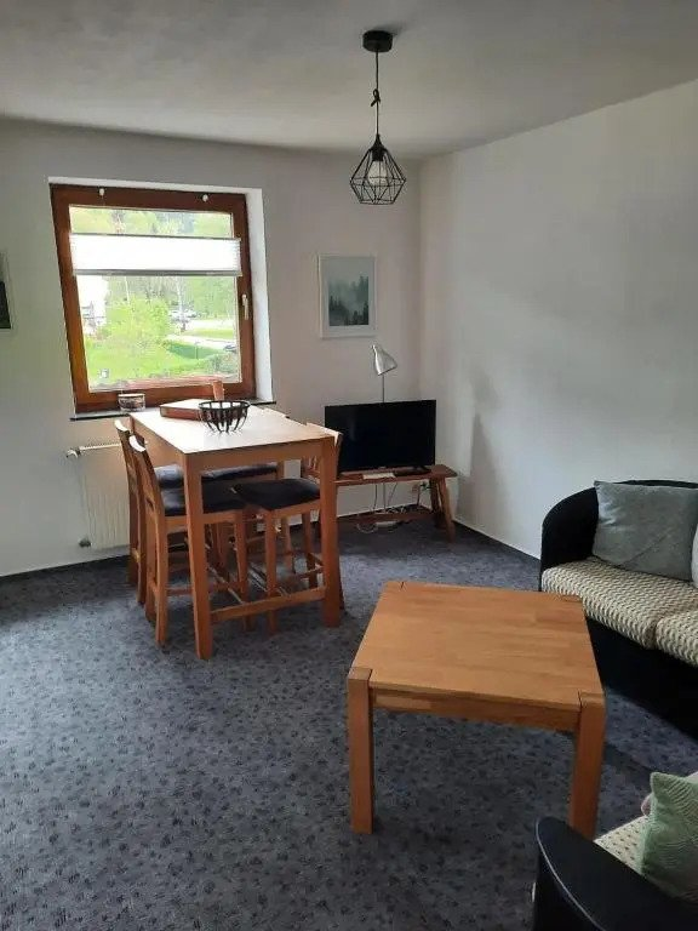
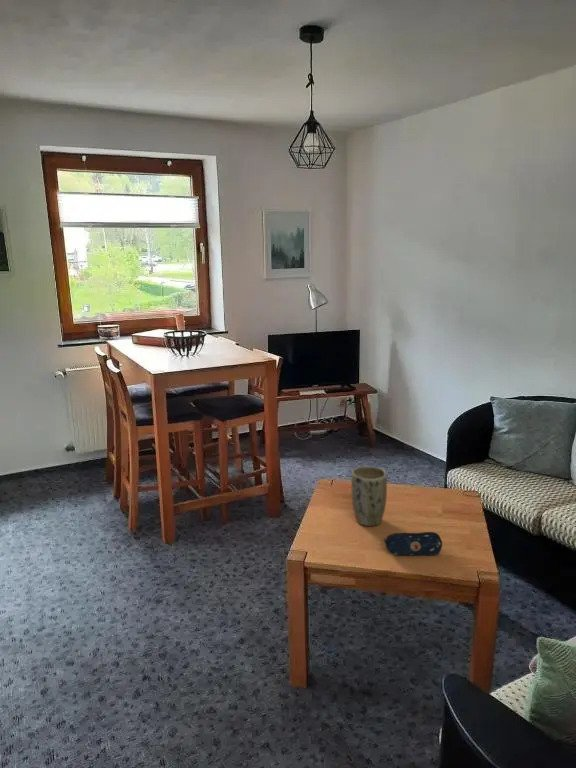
+ pencil case (413, 543)
+ plant pot (368, 496)
